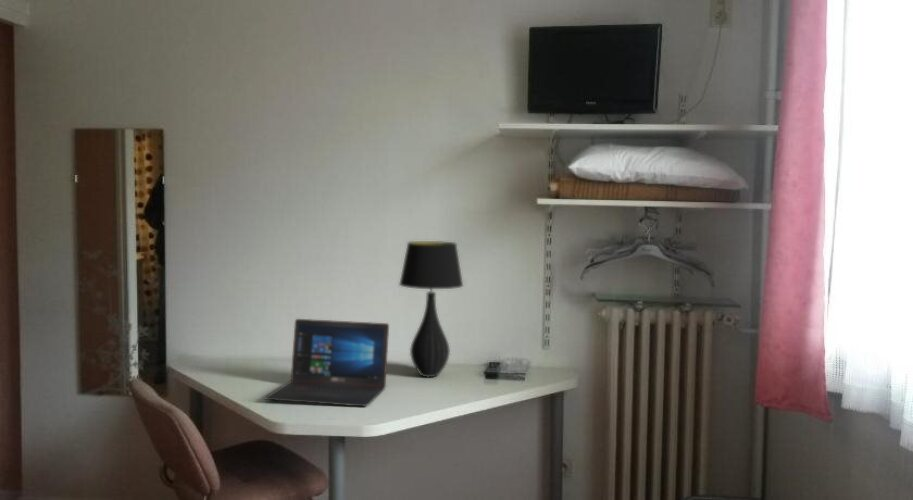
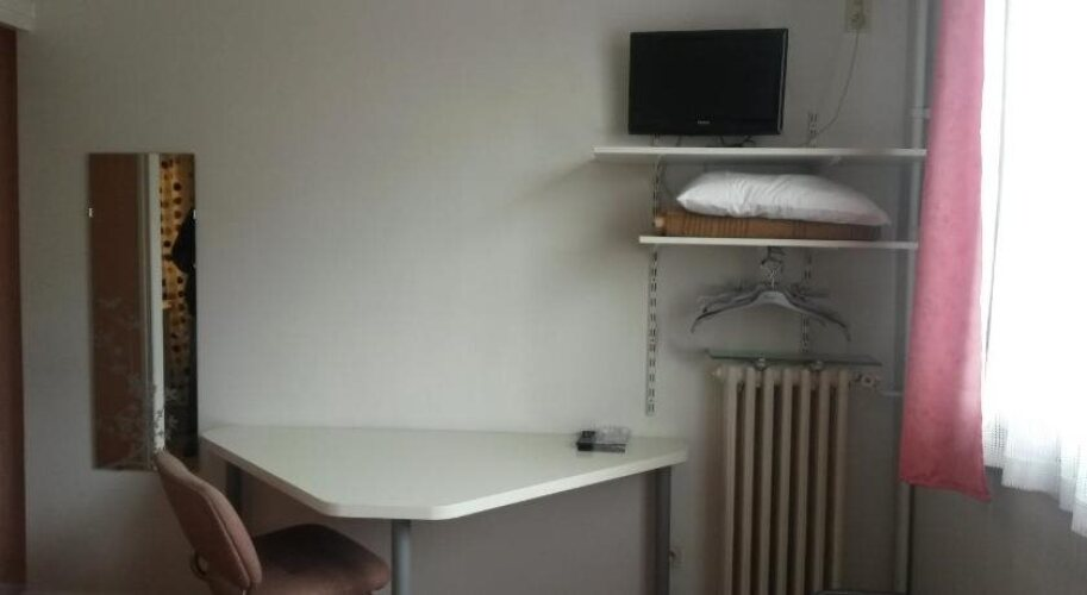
- laptop (328, 360)
- table lamp (430, 309)
